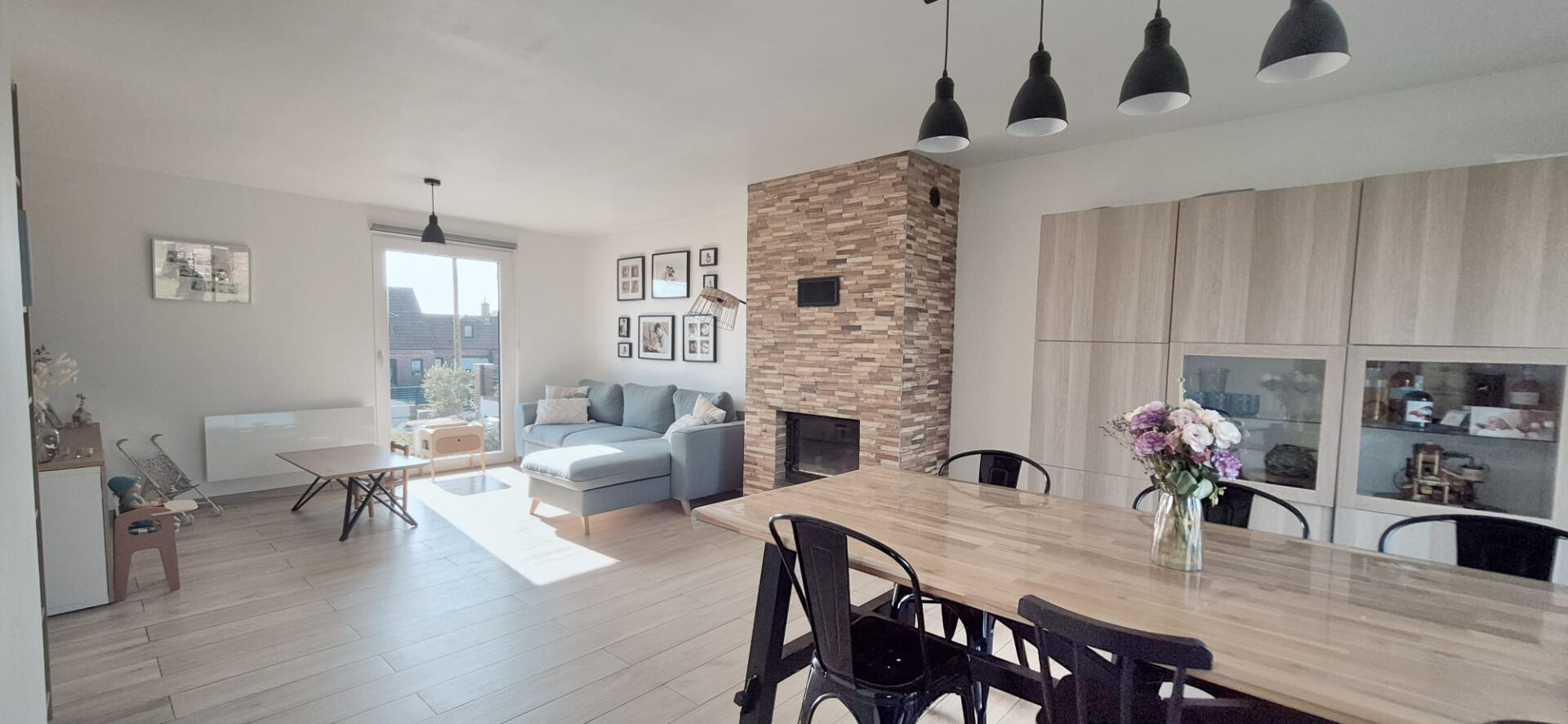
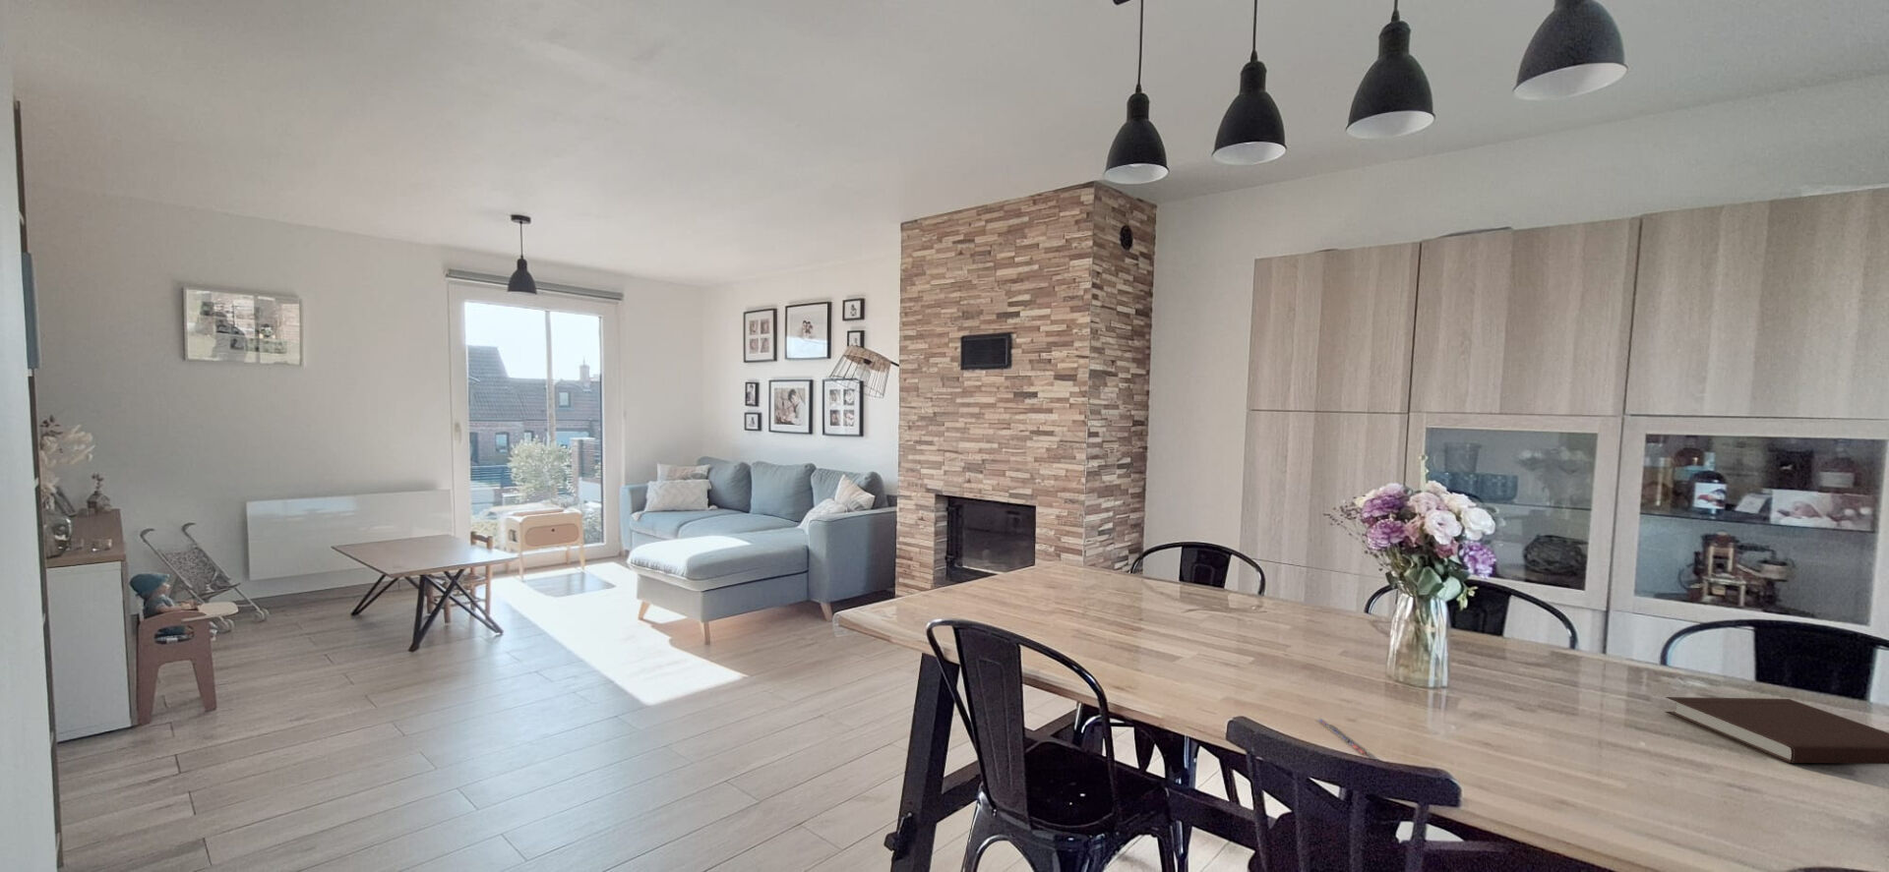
+ pen (1340, 735)
+ notebook (1790, 729)
